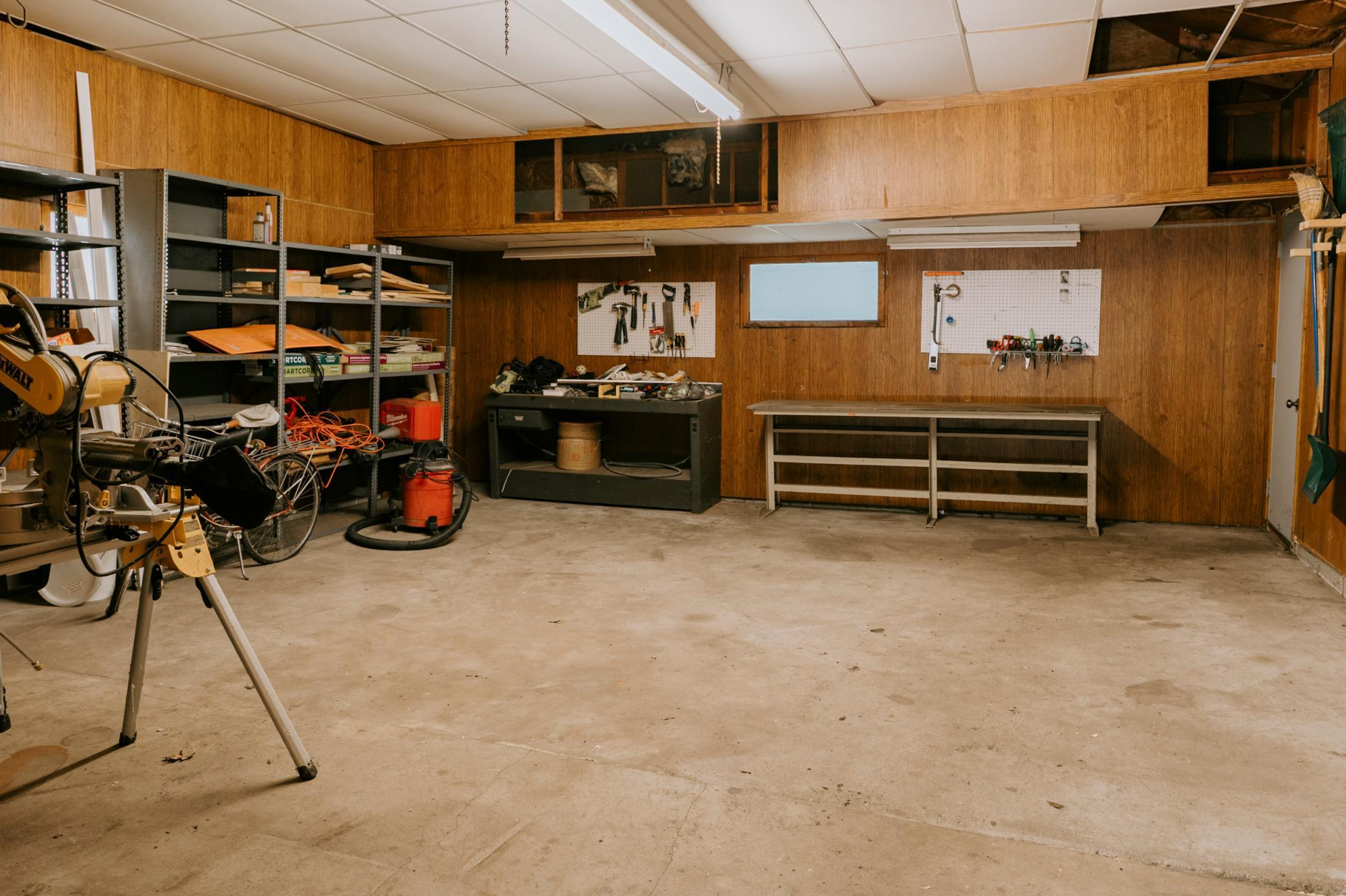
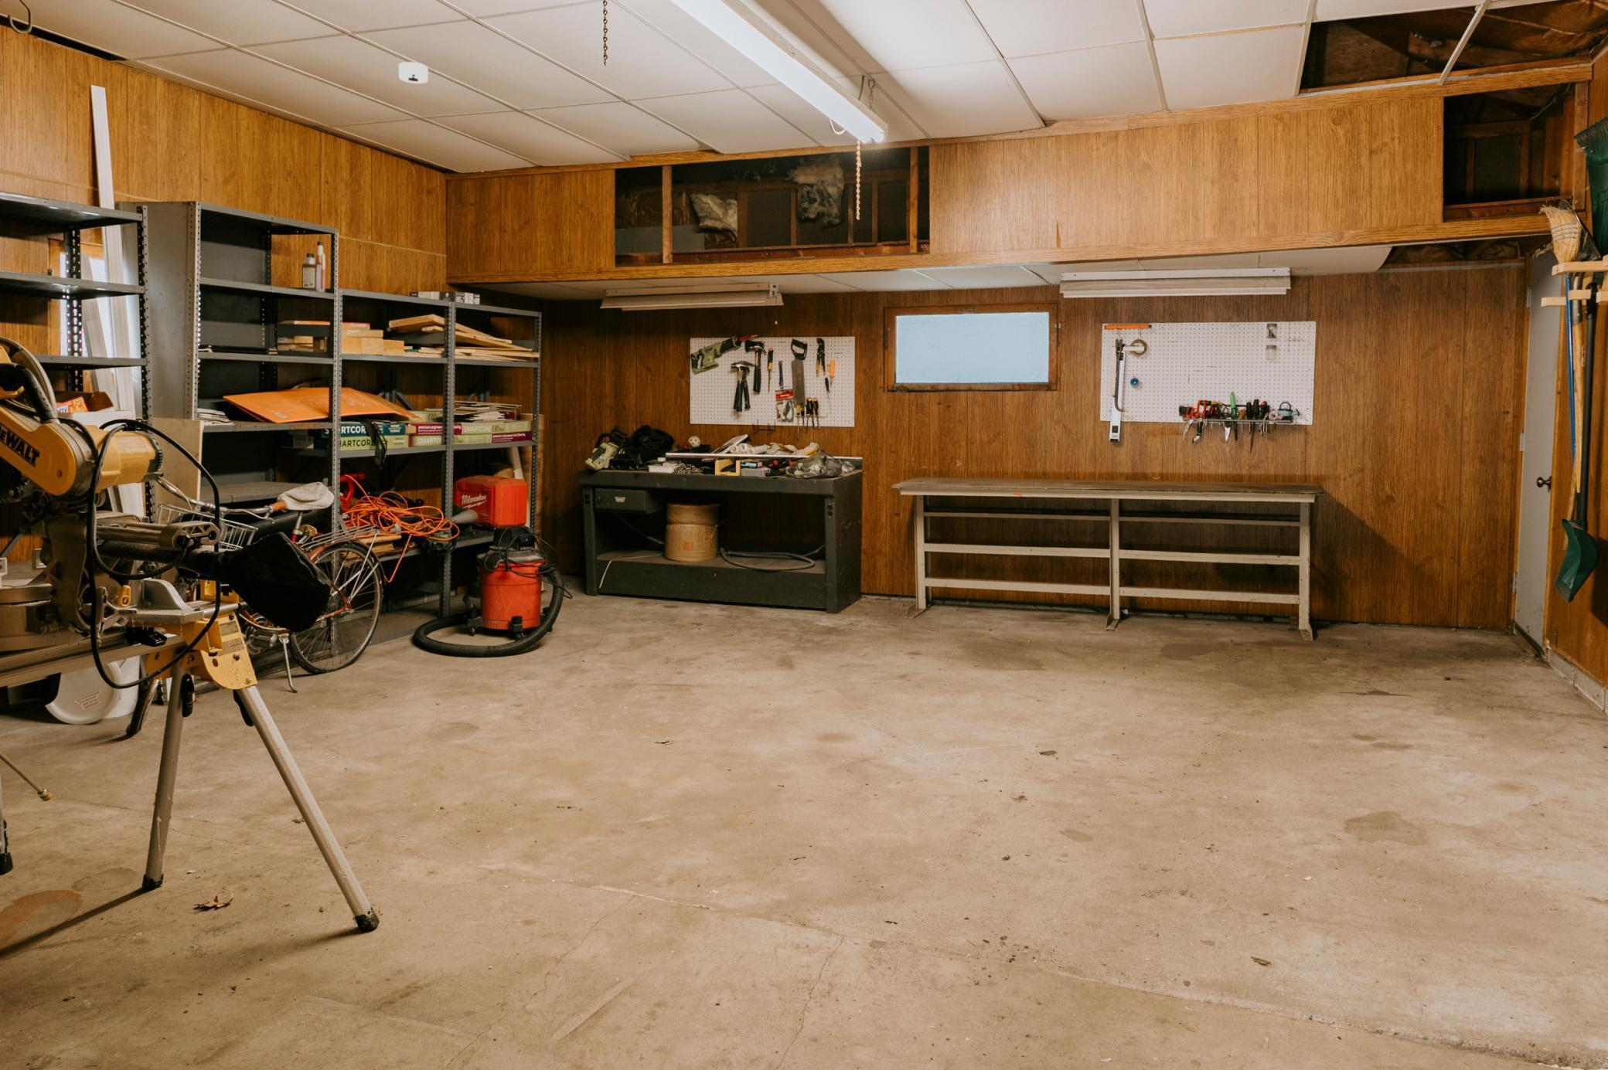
+ smoke detector (413, 73)
